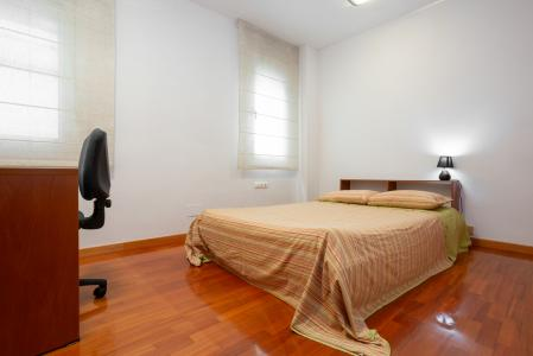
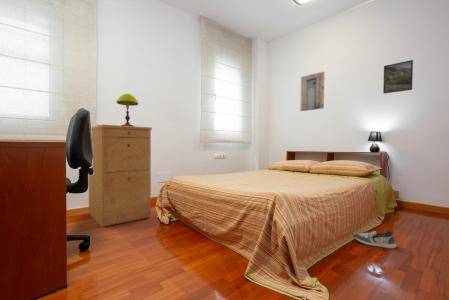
+ filing cabinet (119, 171)
+ table lamp (118, 103)
+ wall art (312, 92)
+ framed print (397, 77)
+ shoe (374, 236)
